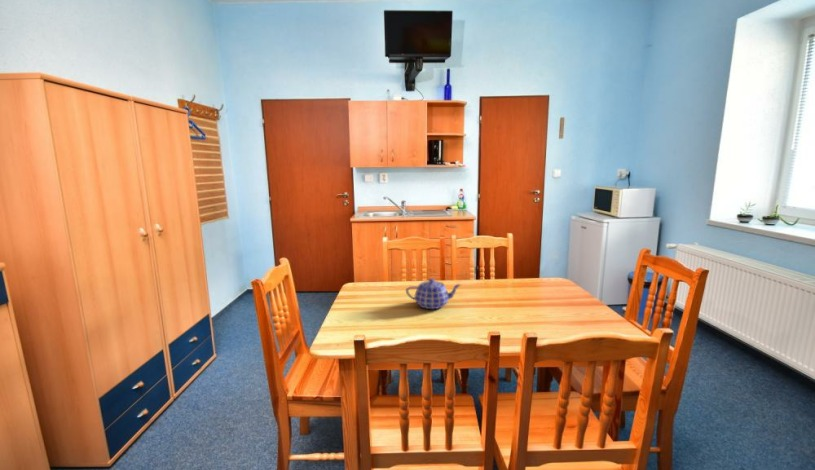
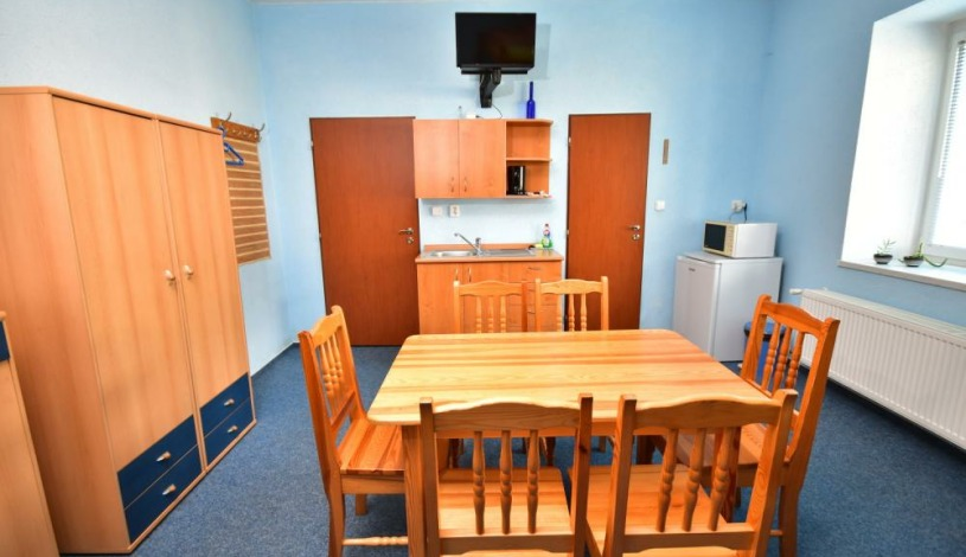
- teapot (433, 292)
